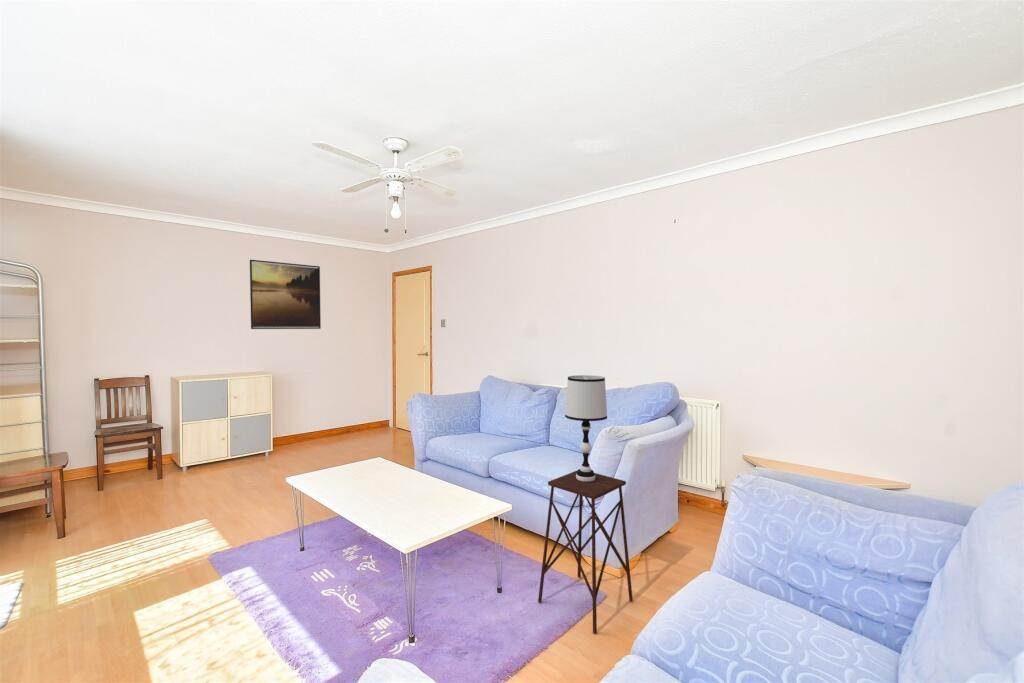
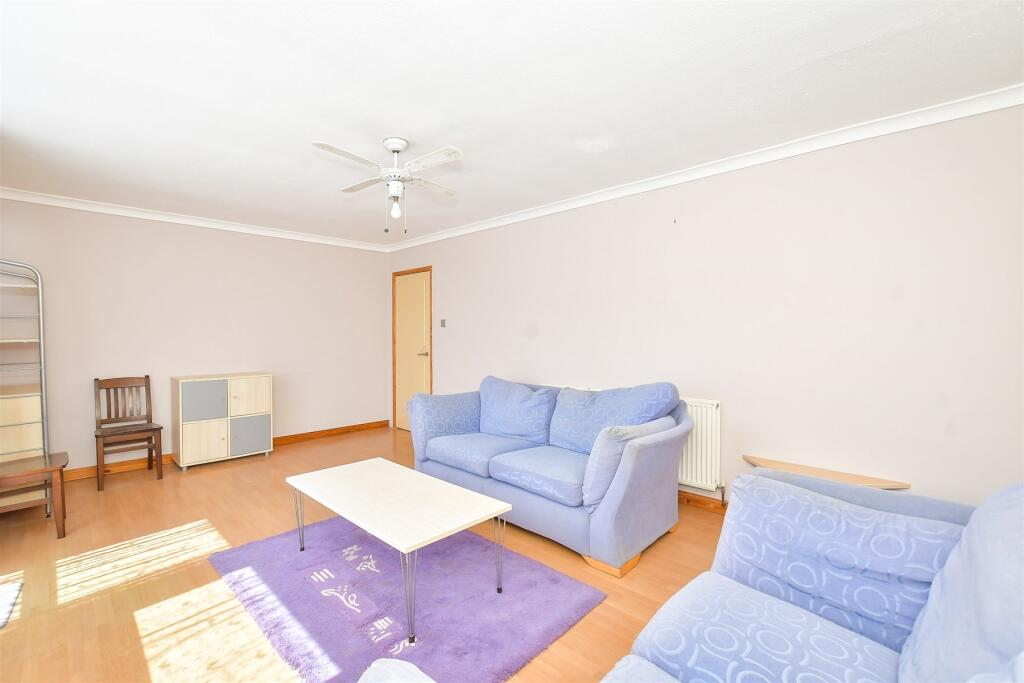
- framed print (287, 296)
- table lamp (585, 427)
- side table (586, 541)
